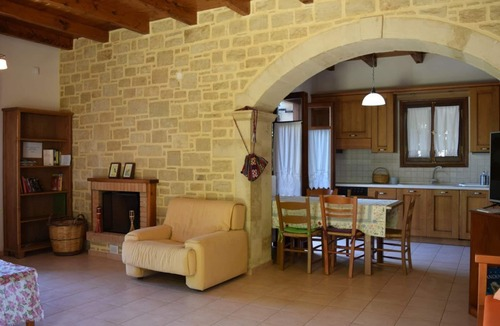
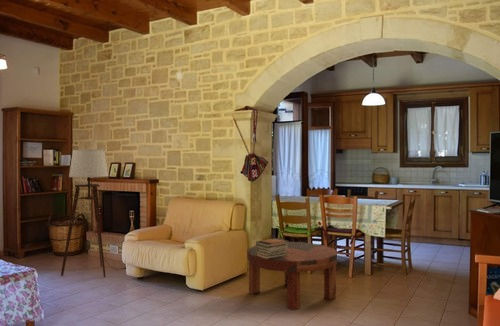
+ floor lamp (98, 211)
+ book stack (272, 248)
+ coffee table (292, 273)
